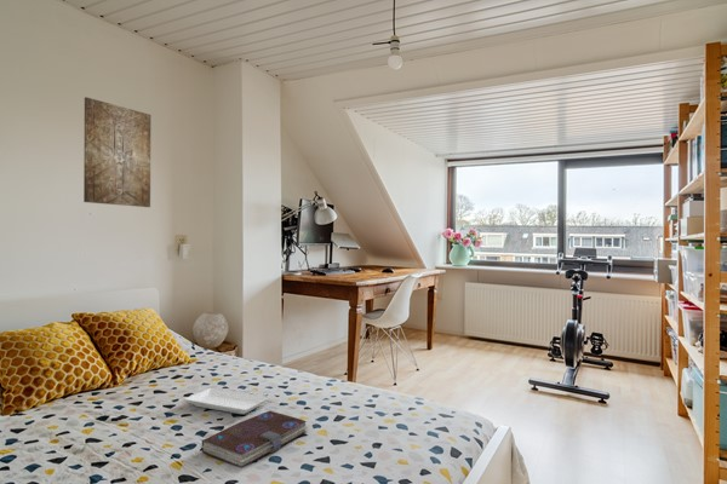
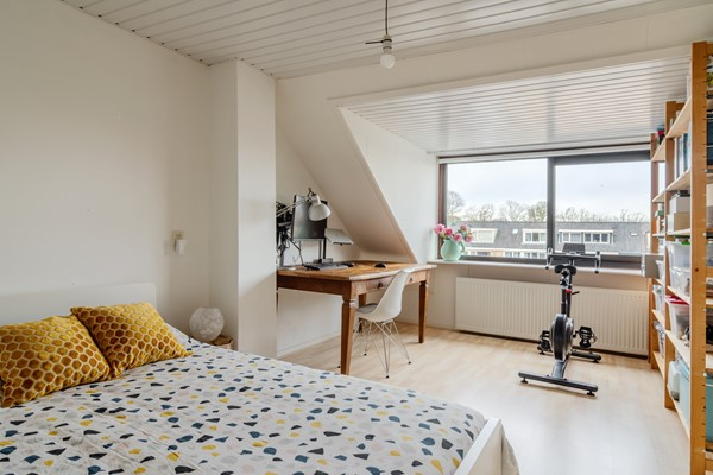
- tray (227, 401)
- book (257, 434)
- wall art (119, 155)
